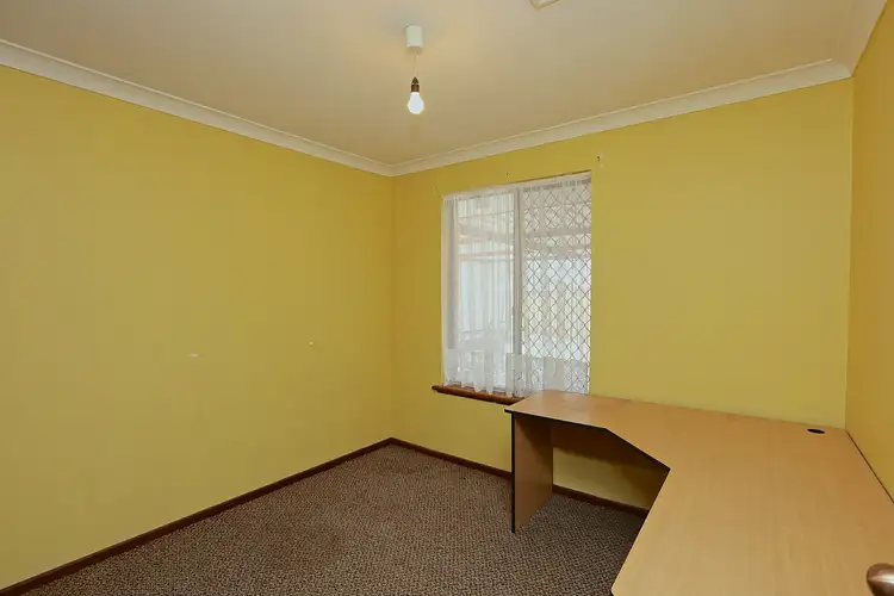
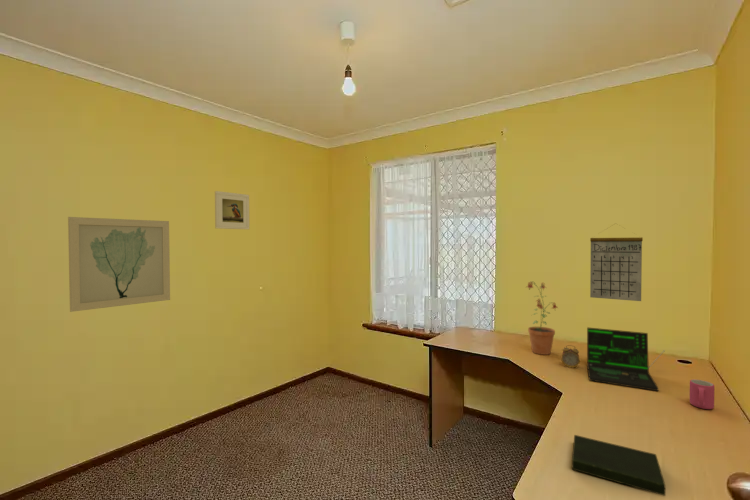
+ wall art (123, 262)
+ laptop (627, 357)
+ mug (701, 395)
+ alarm clock (570, 355)
+ potted plant (542, 316)
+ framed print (232, 211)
+ book (614, 461)
+ calendar (615, 261)
